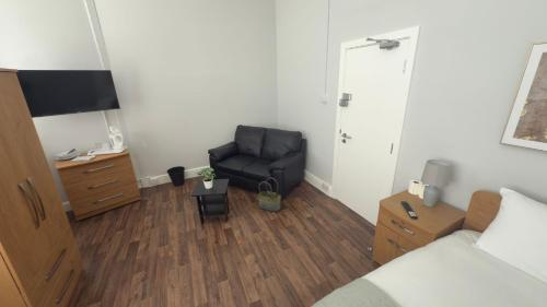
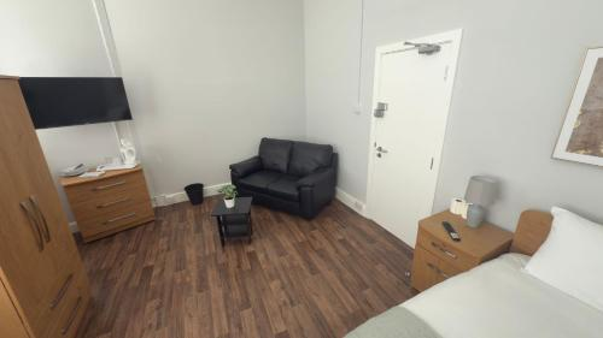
- basket (269, 193)
